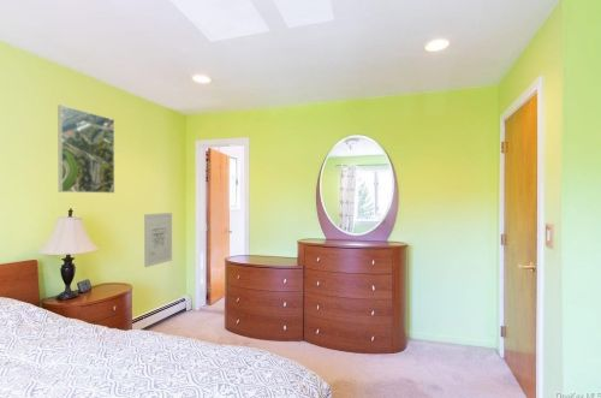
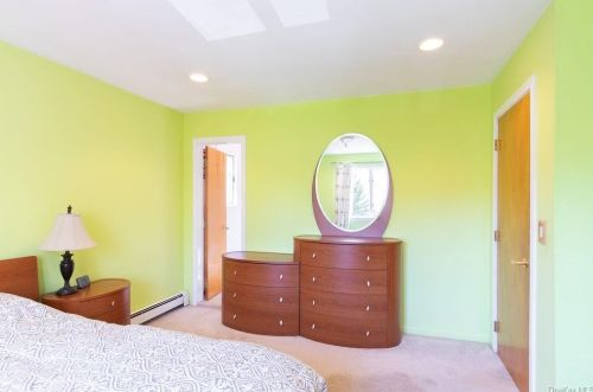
- wall art (159, 238)
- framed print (88, 153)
